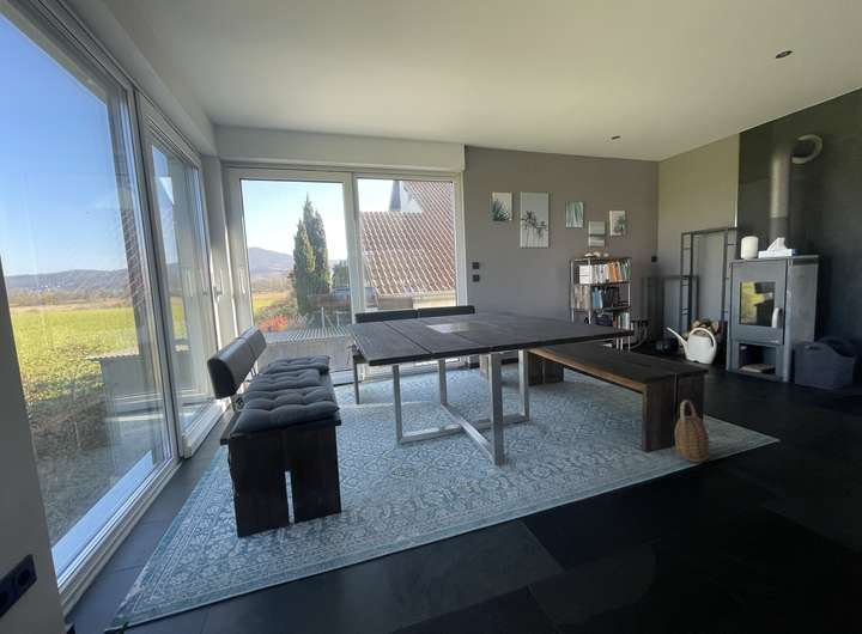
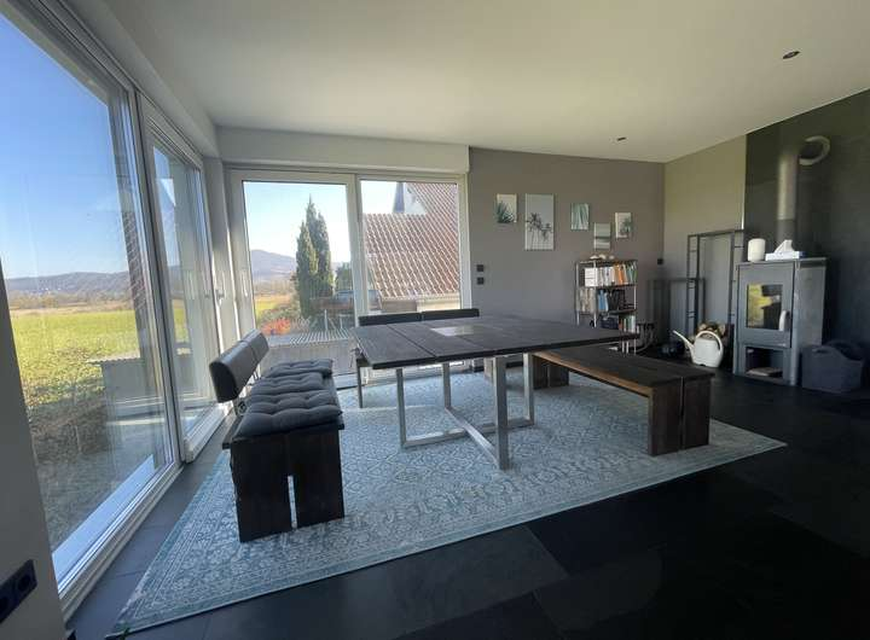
- basket (691, 428)
